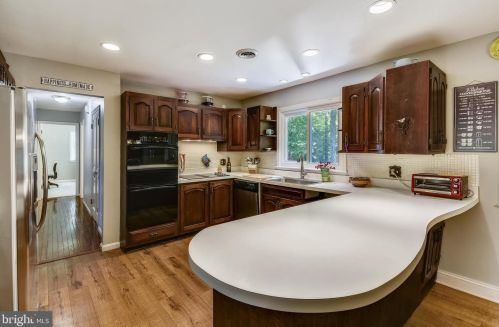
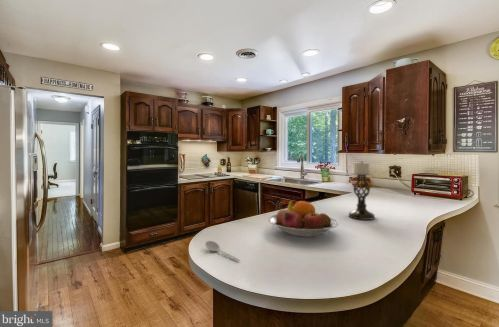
+ candle holder (361, 188)
+ fruit bowl (302, 217)
+ spoon (222, 251)
